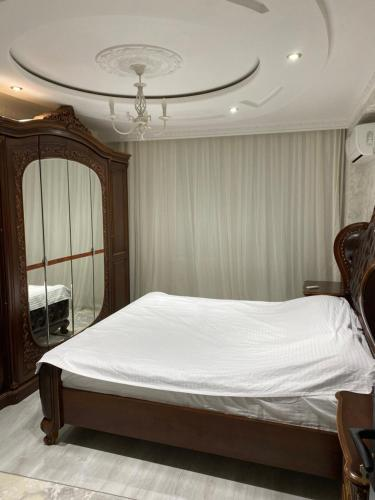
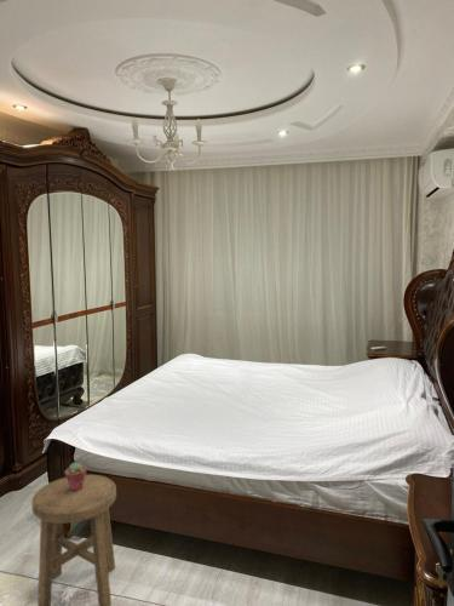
+ stool (75, 543)
+ potted succulent (75, 474)
